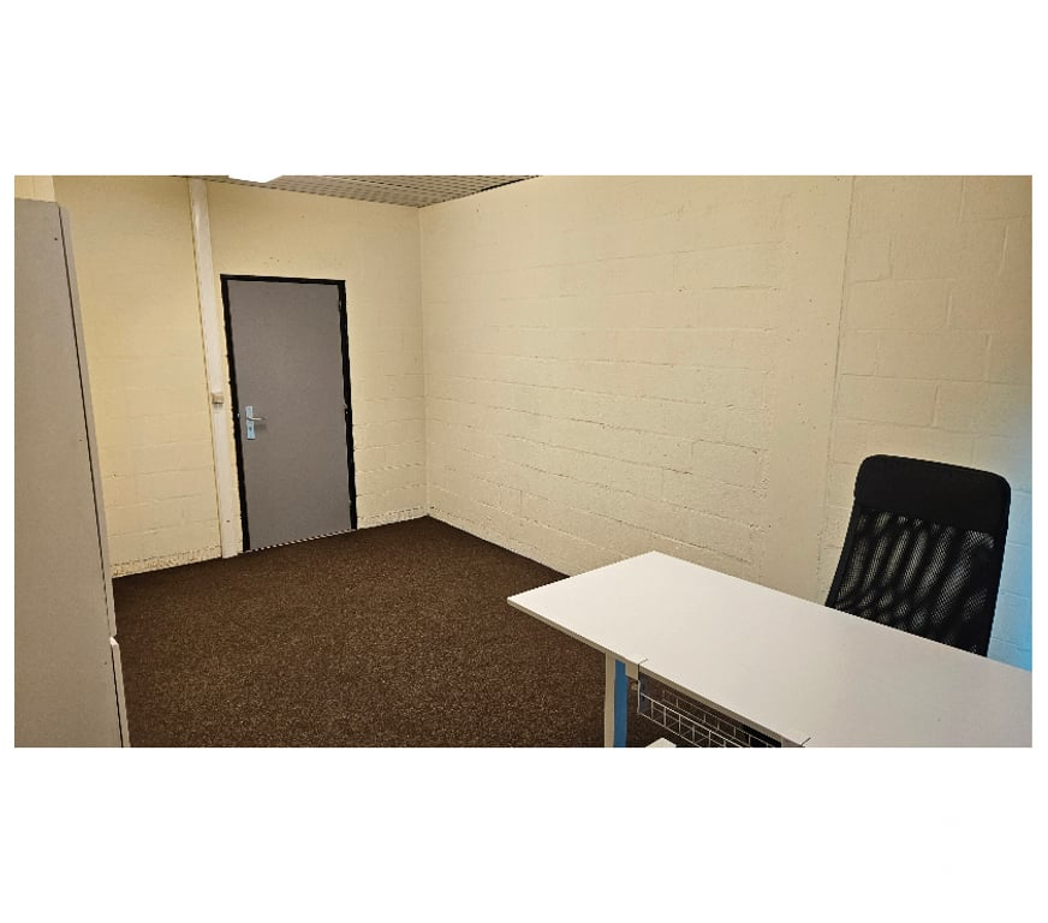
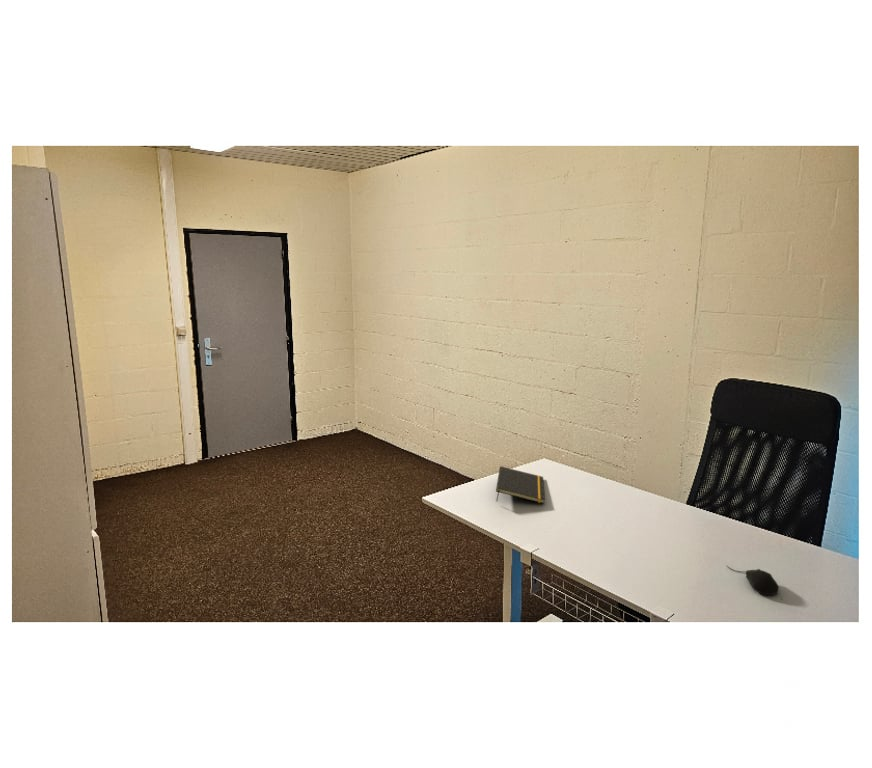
+ notepad (520, 483)
+ computer mouse (753, 573)
